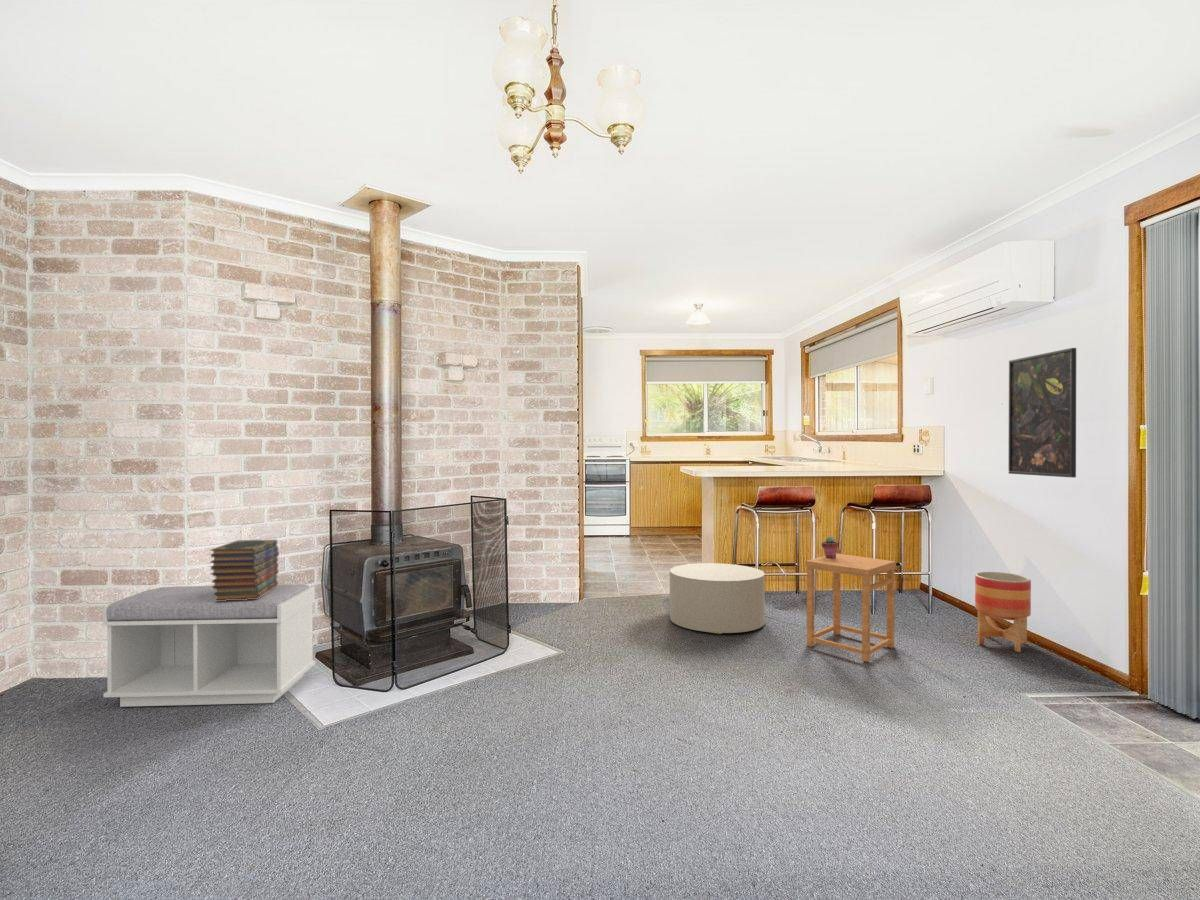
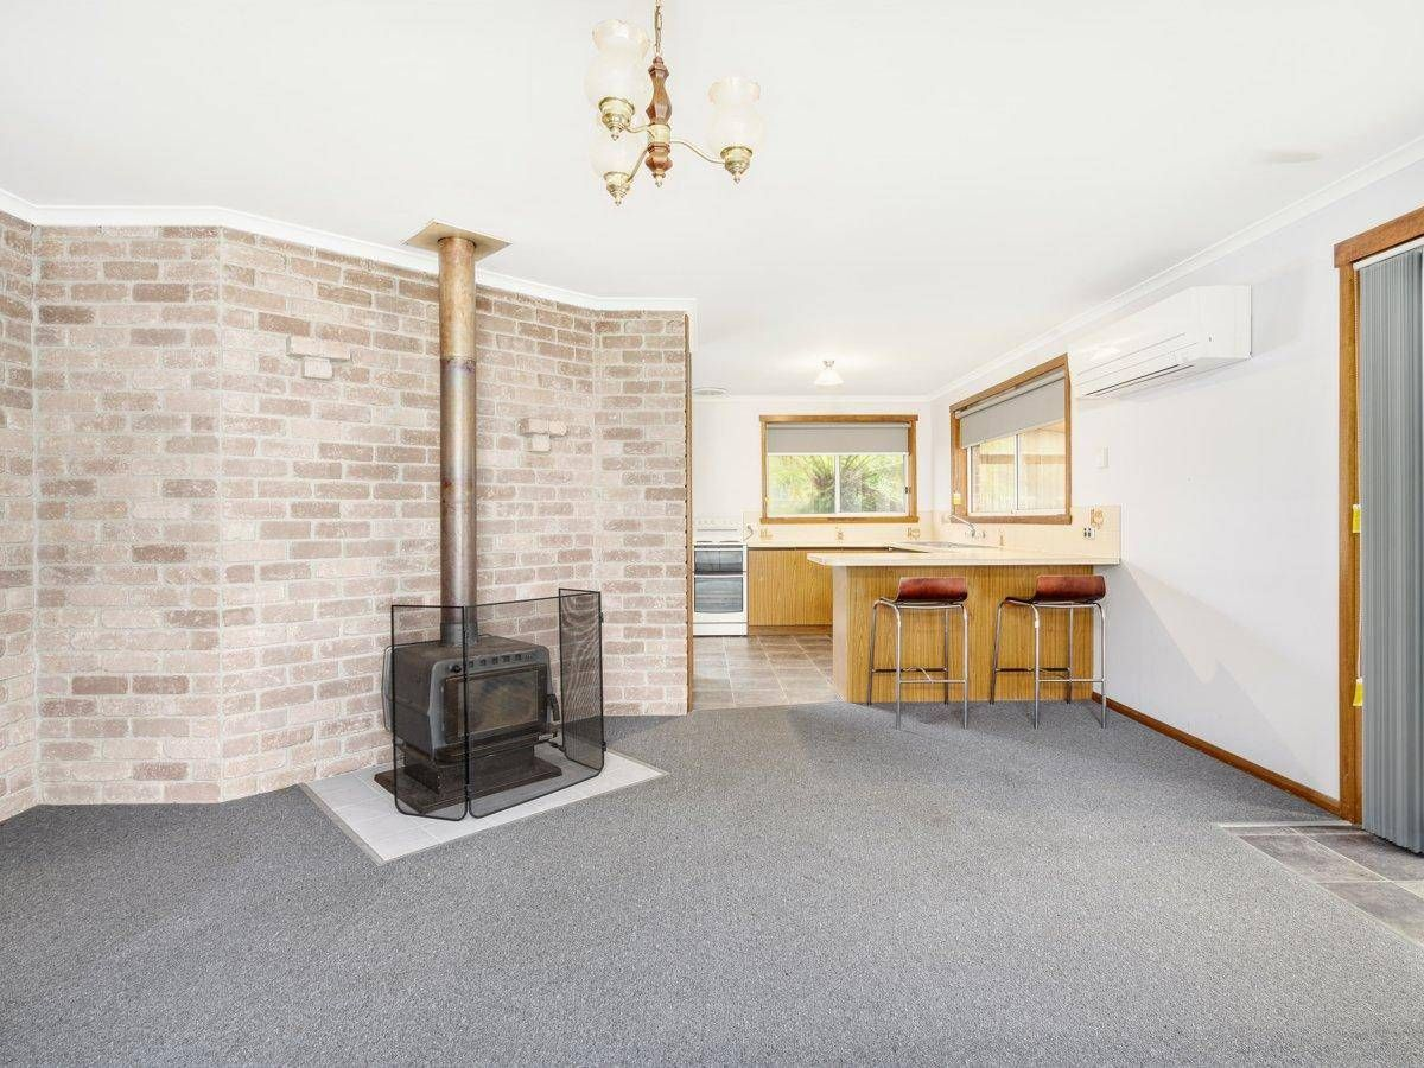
- book stack (246, 568)
- planter (1002, 610)
- side table (839, 603)
- ottoman (716, 581)
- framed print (1040, 415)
- bench (215, 641)
- potted succulent (830, 546)
